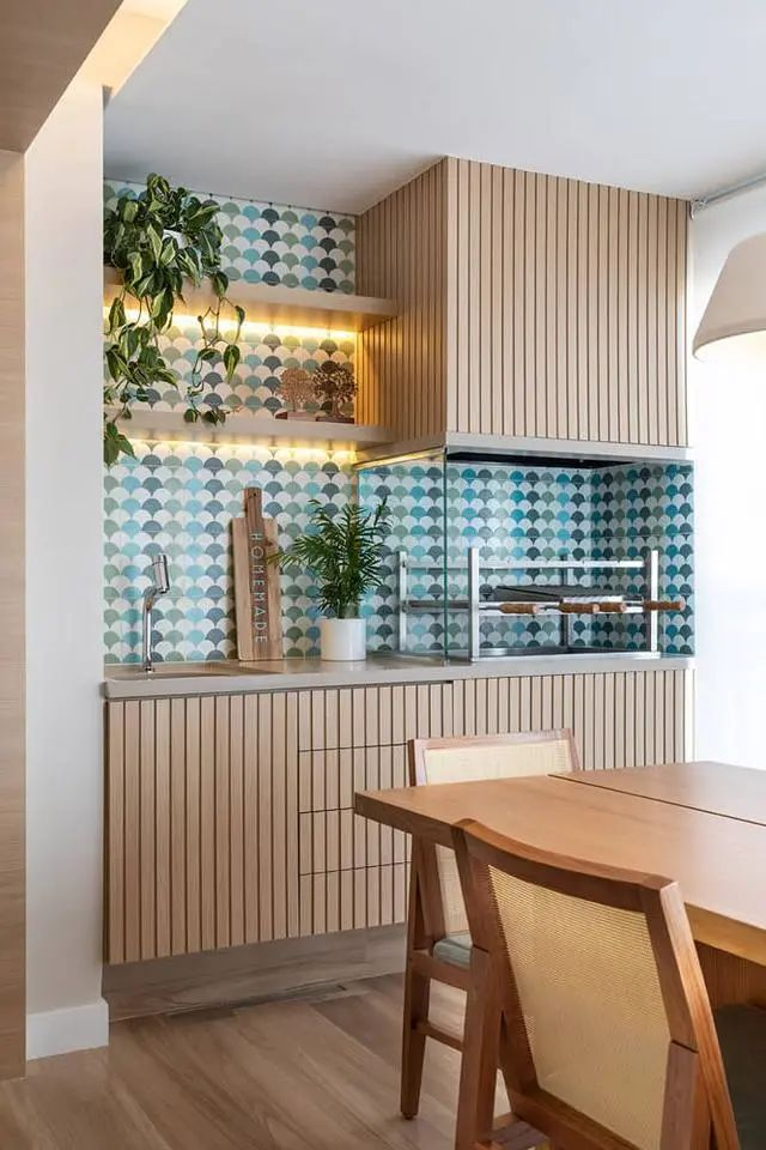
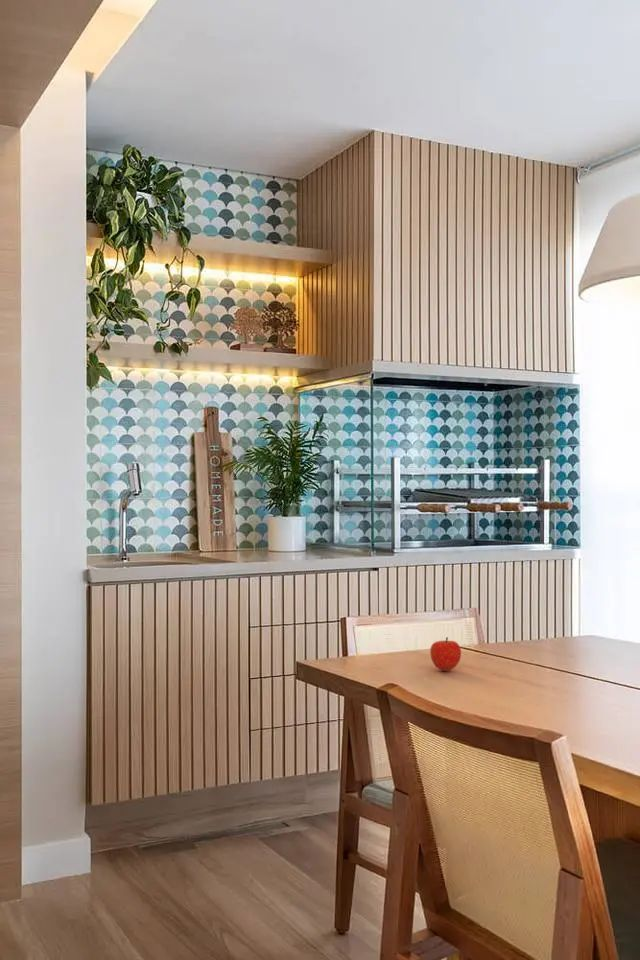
+ fruit (445, 653)
